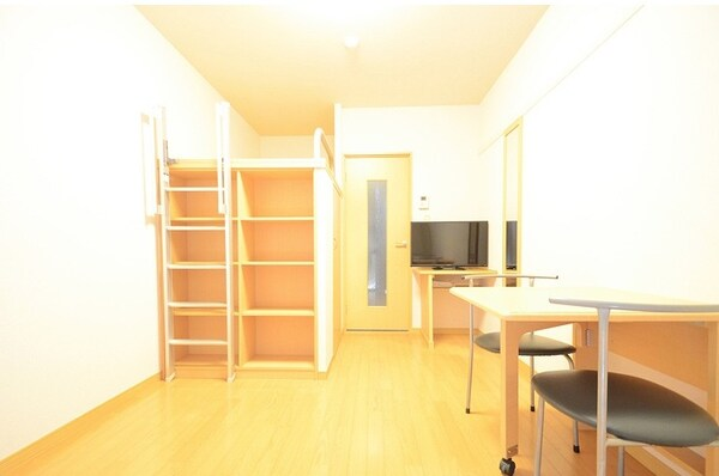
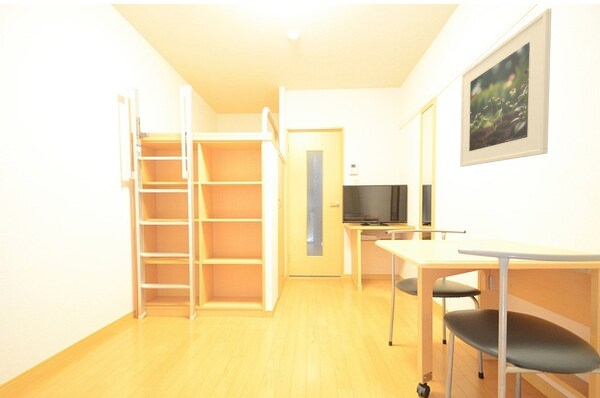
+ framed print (495, 105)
